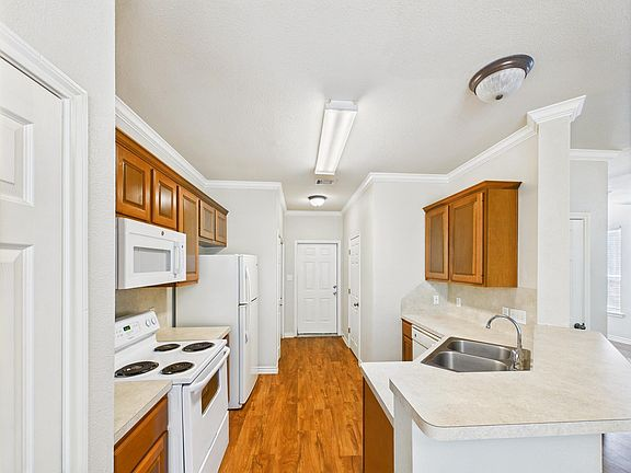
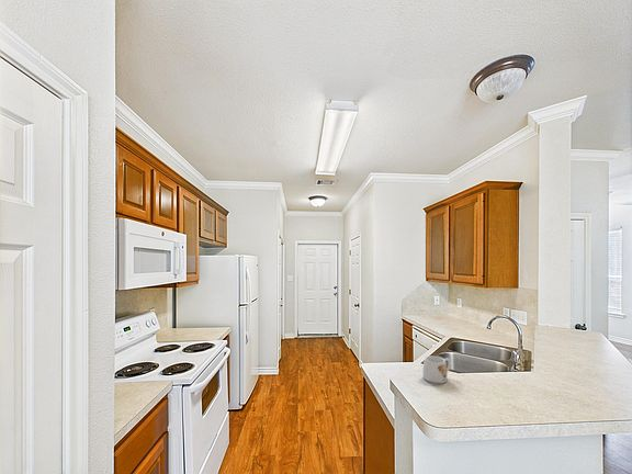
+ mug (438, 368)
